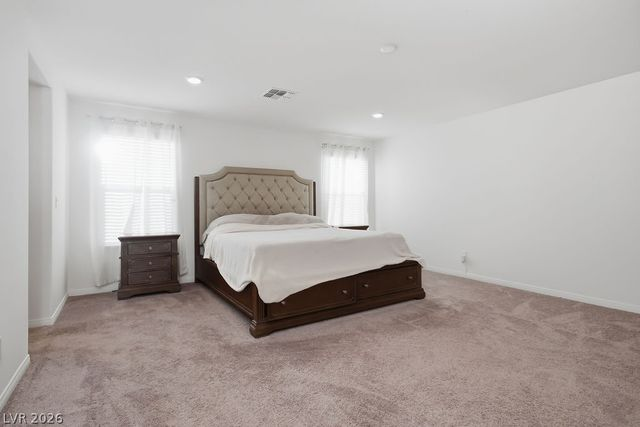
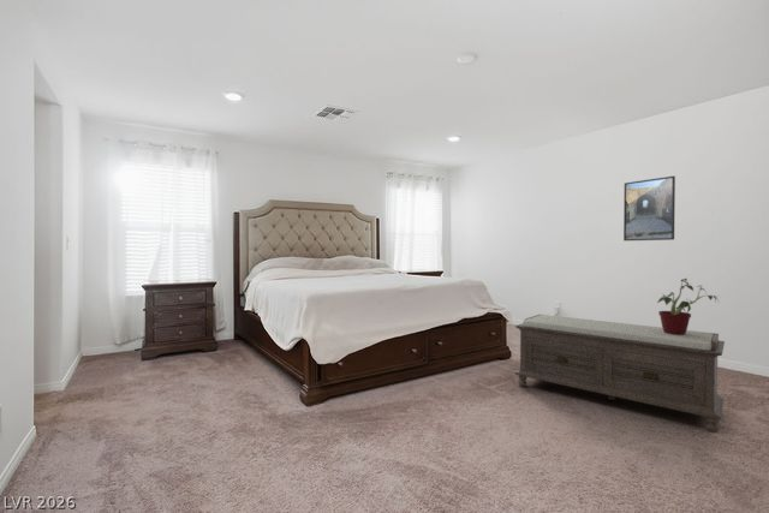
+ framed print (648, 209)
+ bench (609, 362)
+ potted plant (687, 305)
